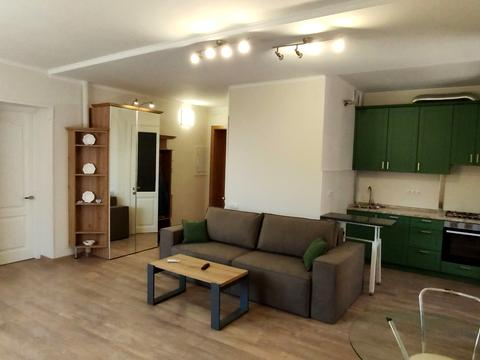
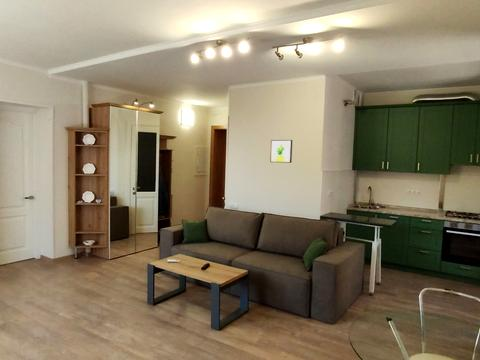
+ wall art (281, 151)
